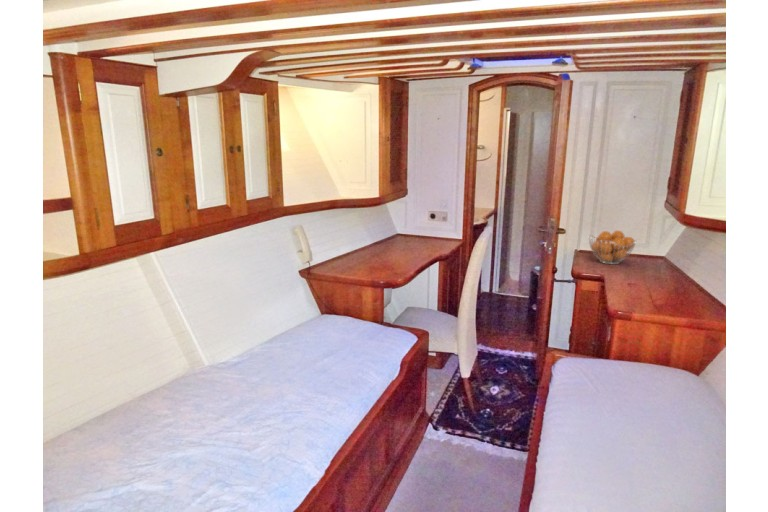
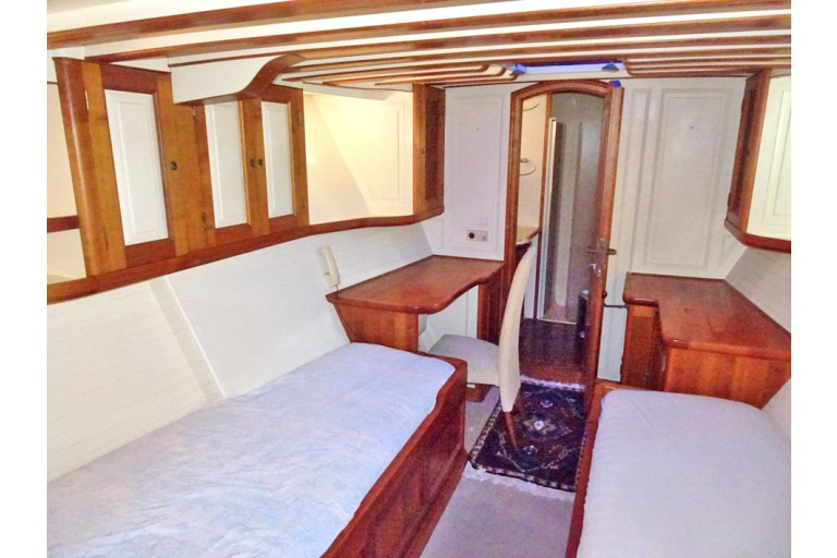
- fruit basket (611, 246)
